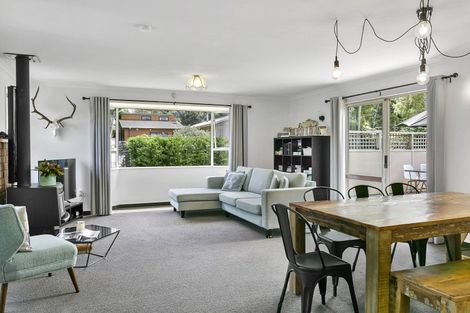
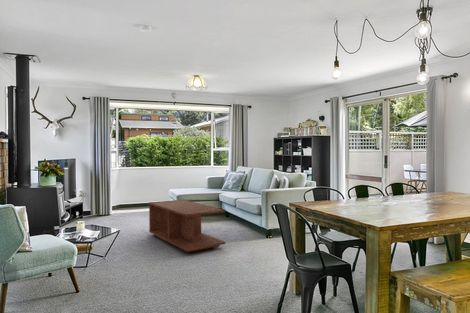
+ coffee table (184, 223)
